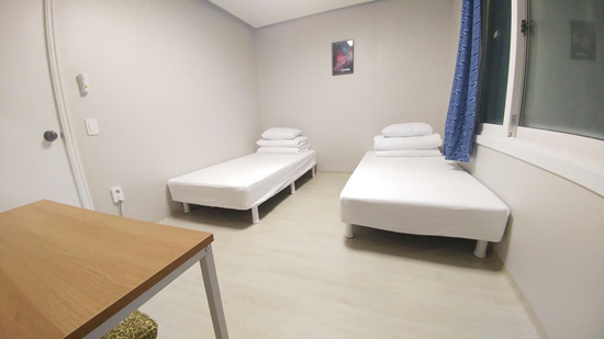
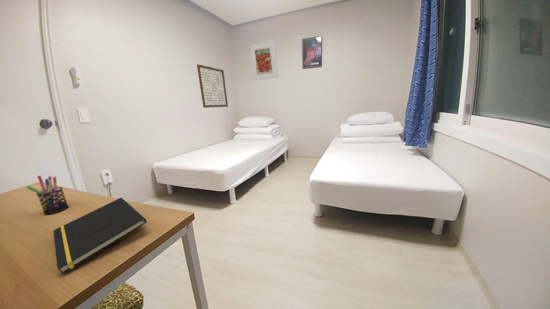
+ pen holder (47, 194)
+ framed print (263, 61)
+ notepad (98, 226)
+ wall art (213, 86)
